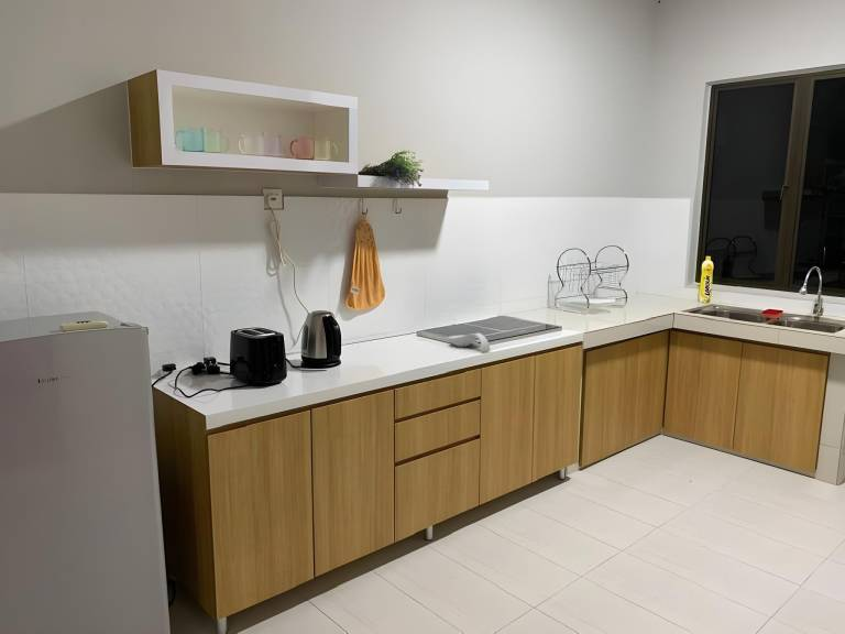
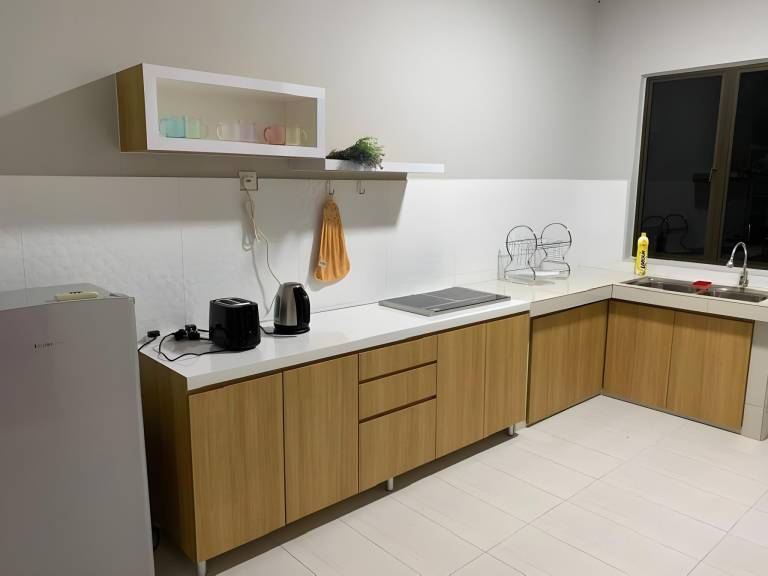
- spoon rest (469, 339)
